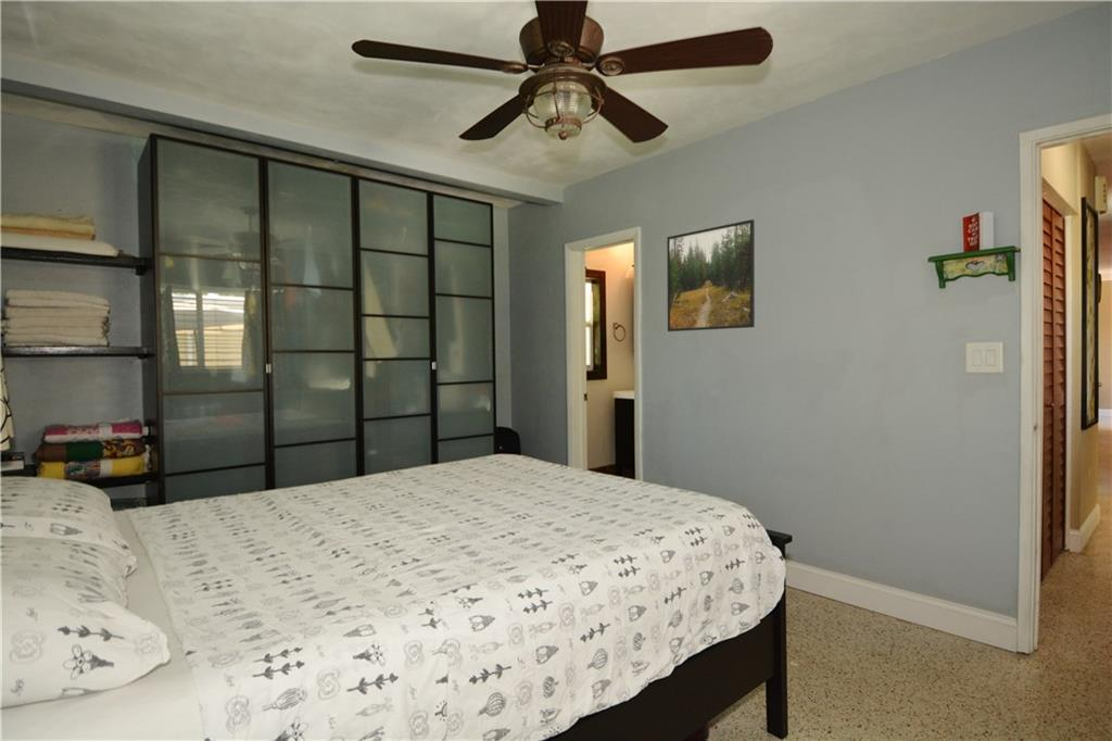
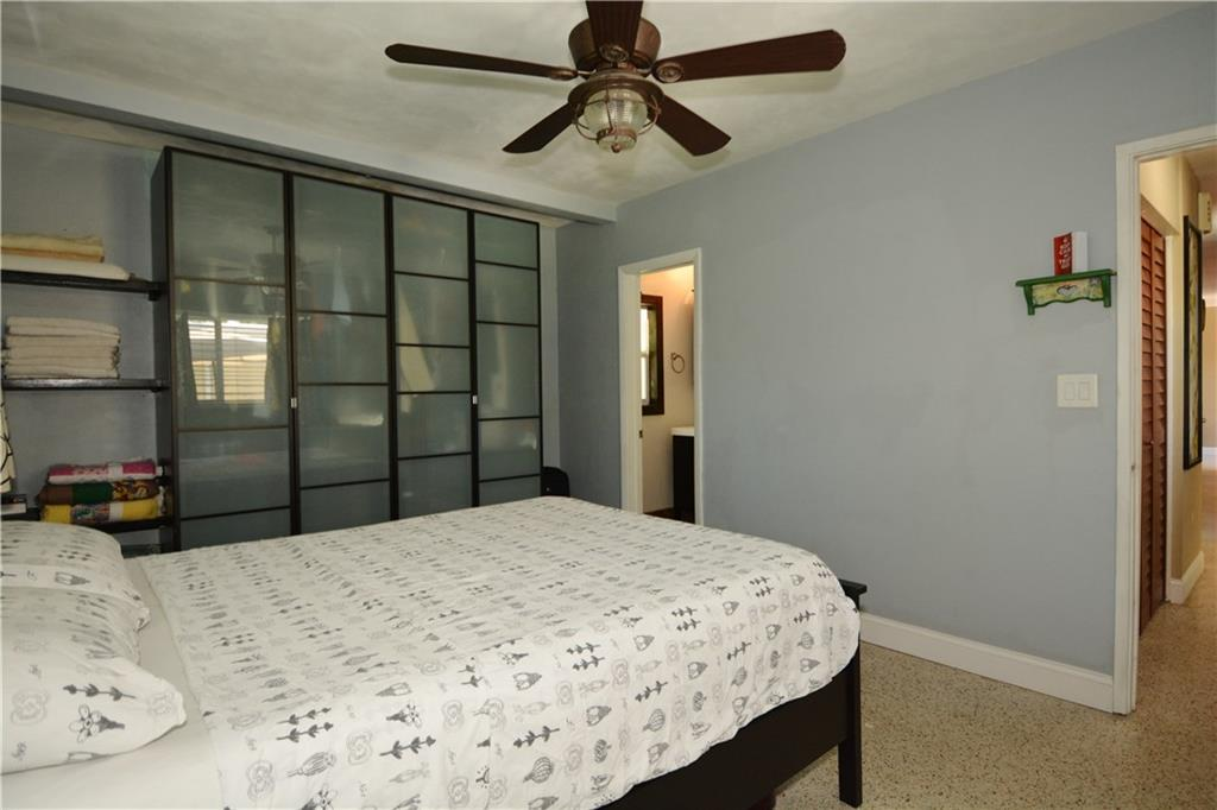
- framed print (708, 279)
